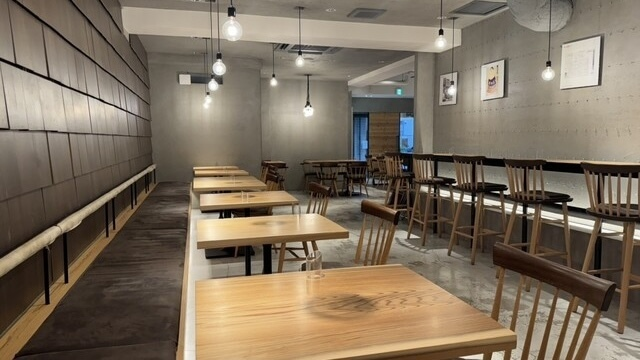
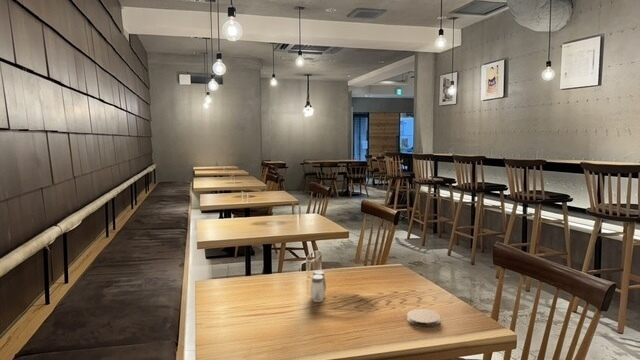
+ coaster (423, 317)
+ salt and pepper shaker (318, 285)
